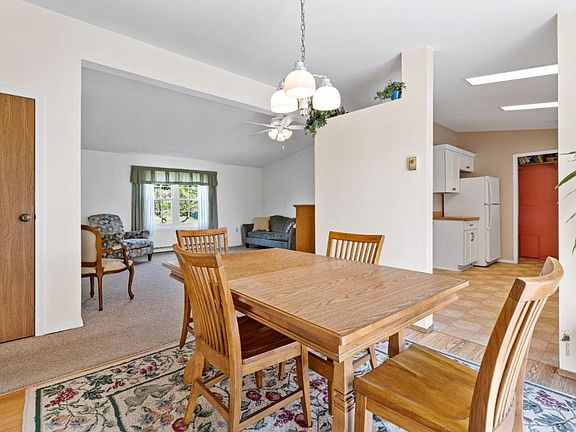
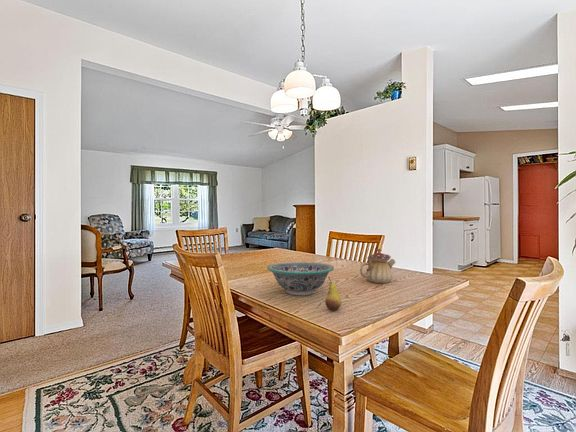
+ fruit (333, 292)
+ teapot (377, 264)
+ decorative bowl (300, 279)
